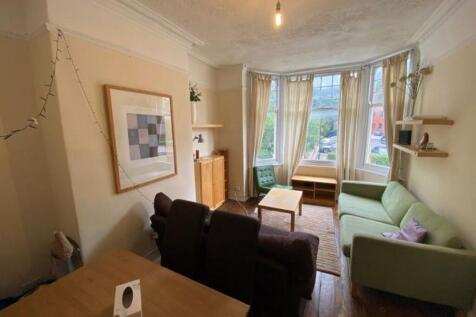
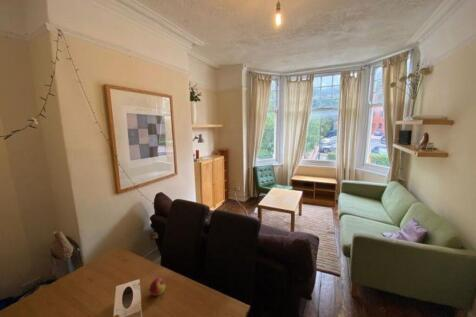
+ apple (157, 286)
